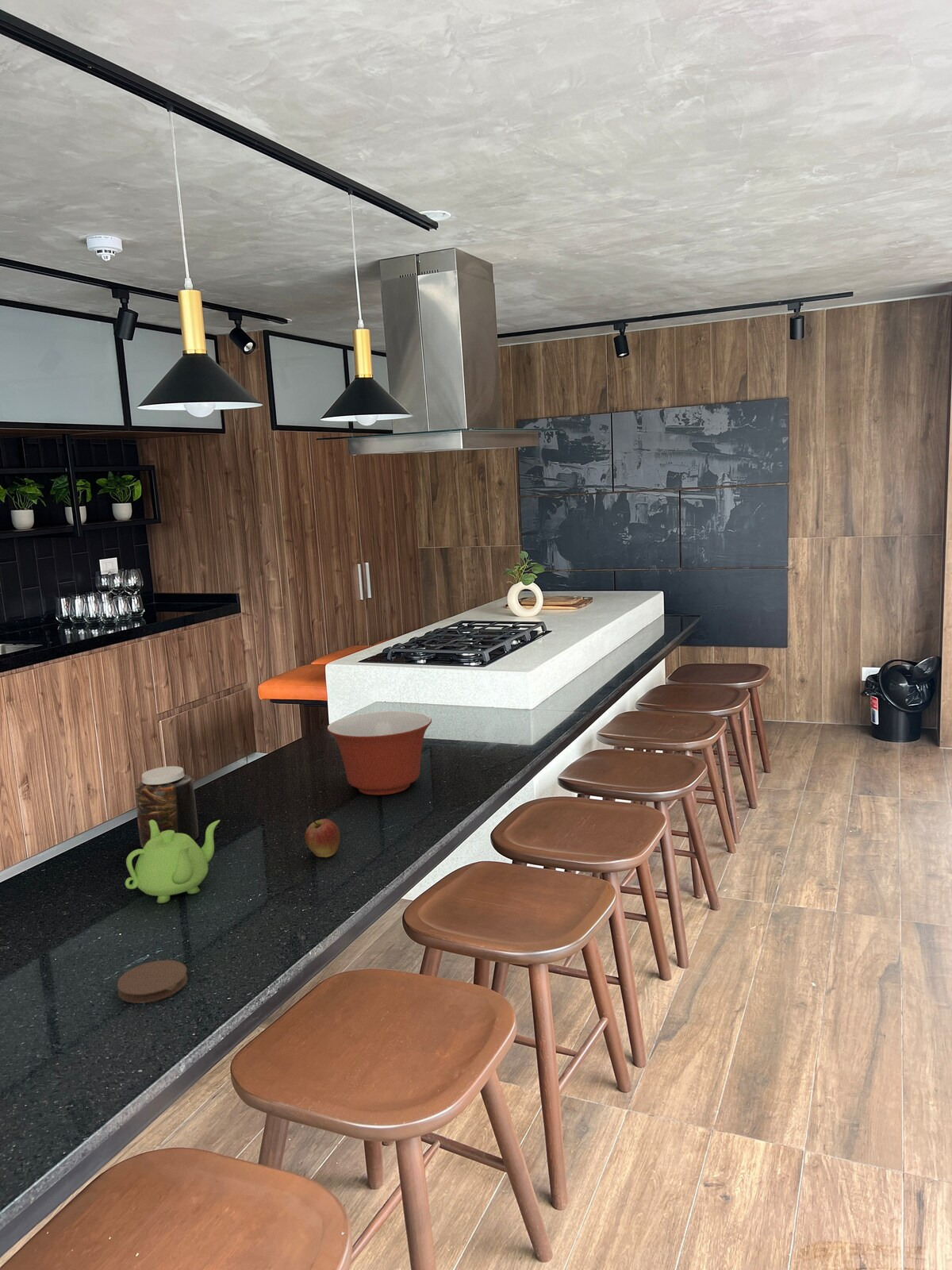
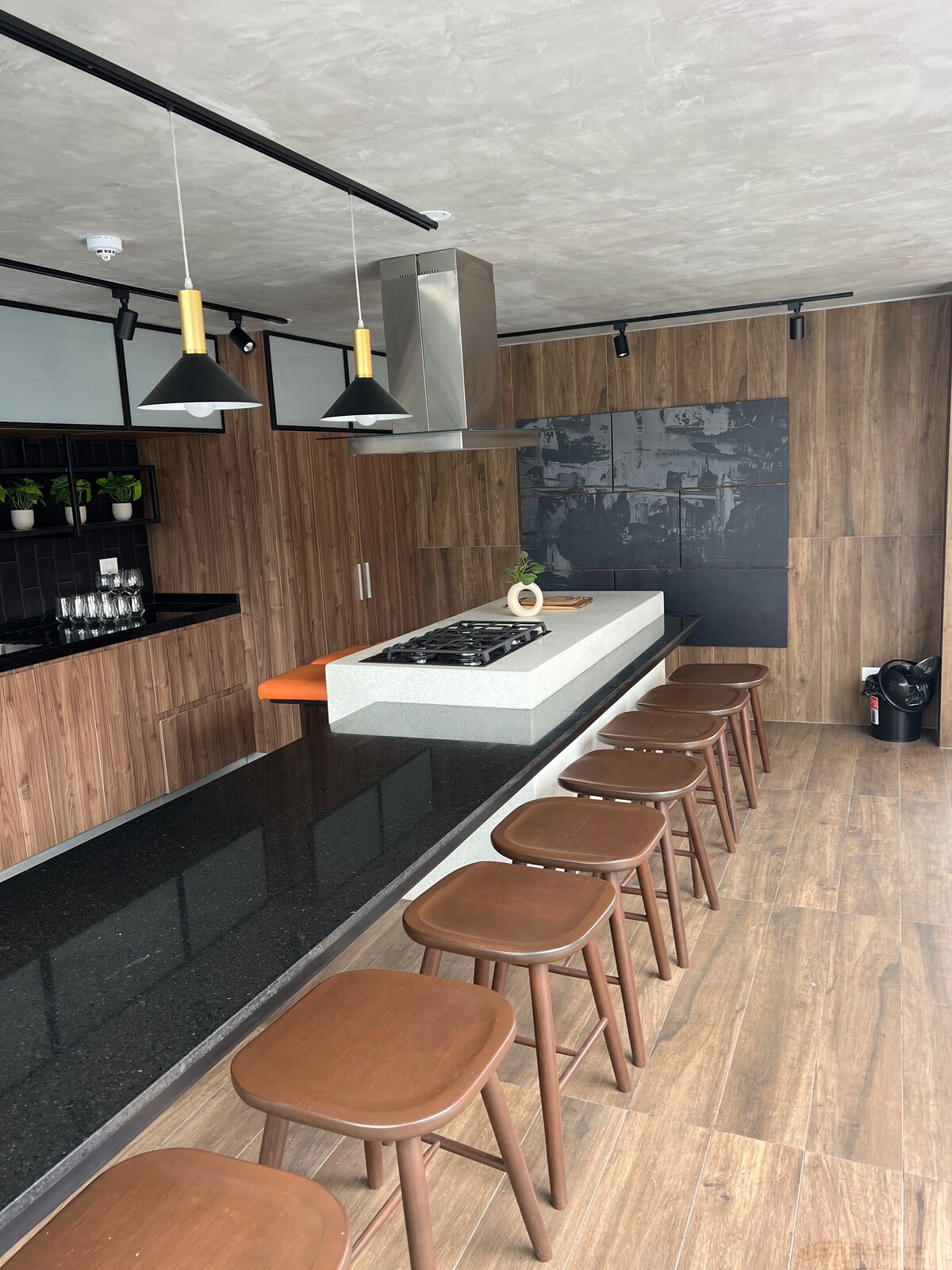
- coaster (152, 980)
- jar (166, 806)
- teapot (175, 860)
- fruit (322, 836)
- mixing bowl (382, 755)
